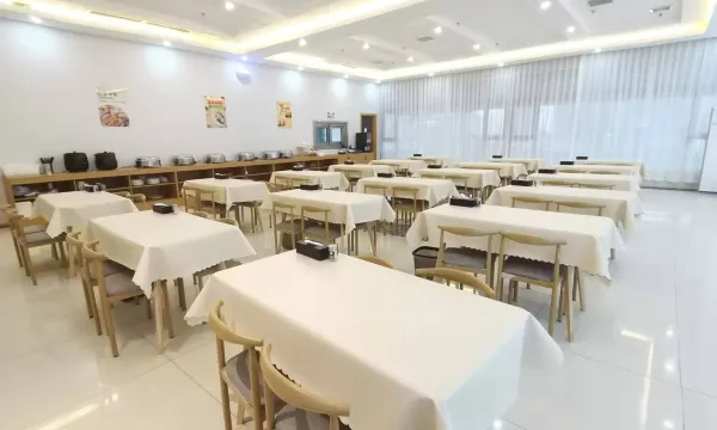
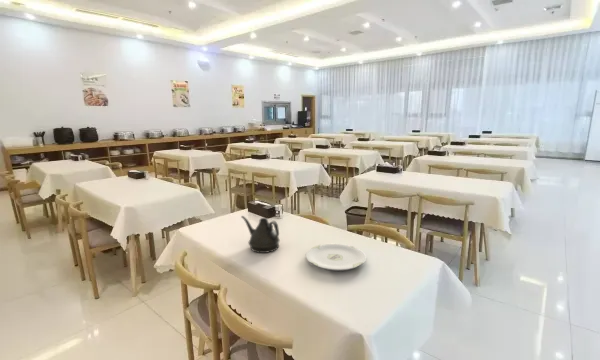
+ plate (335, 257)
+ teapot (260, 231)
